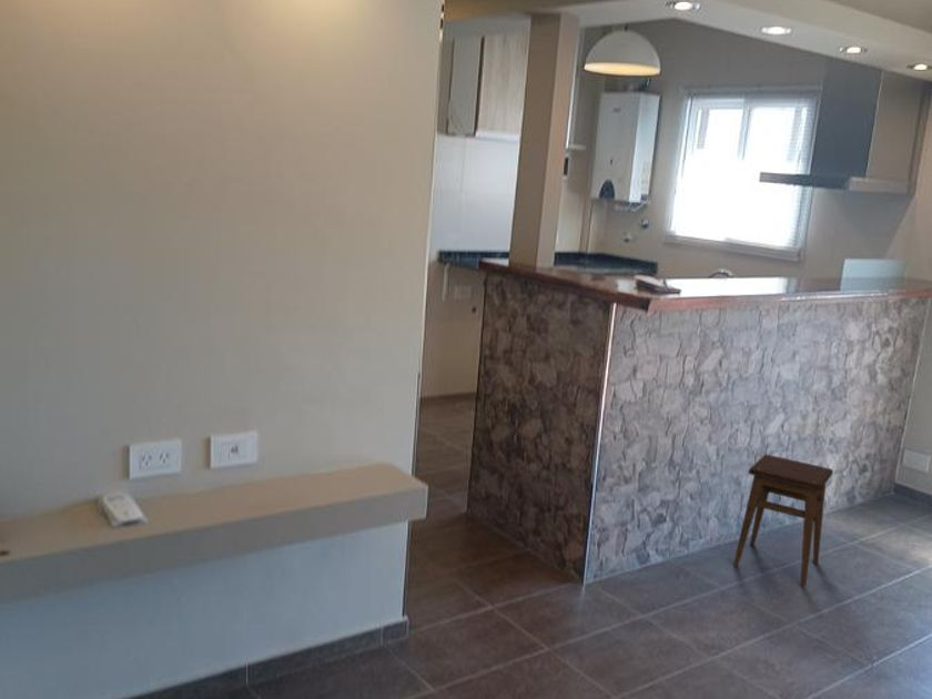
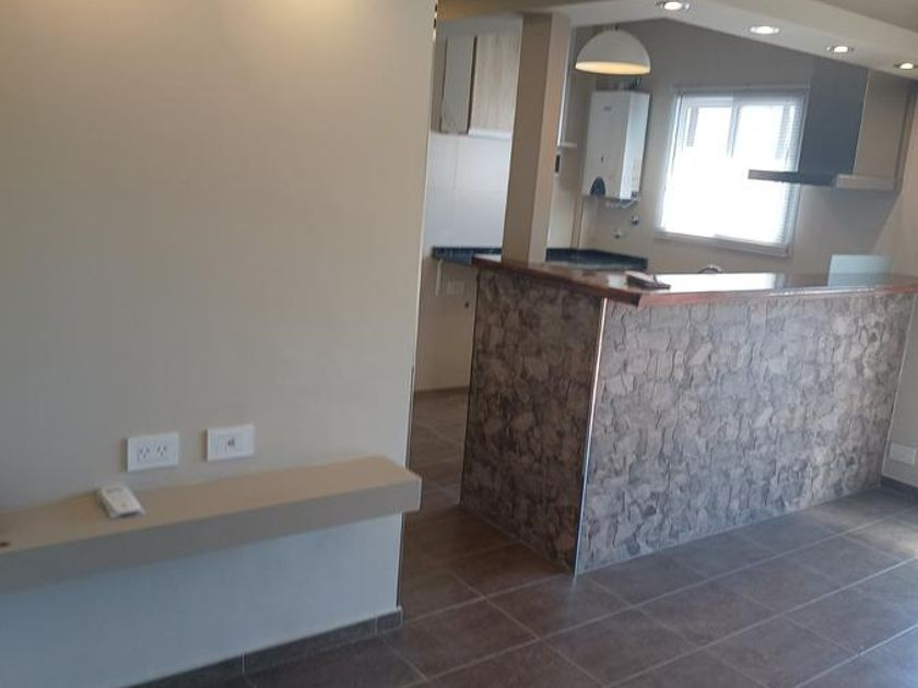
- stool (783, 513)
